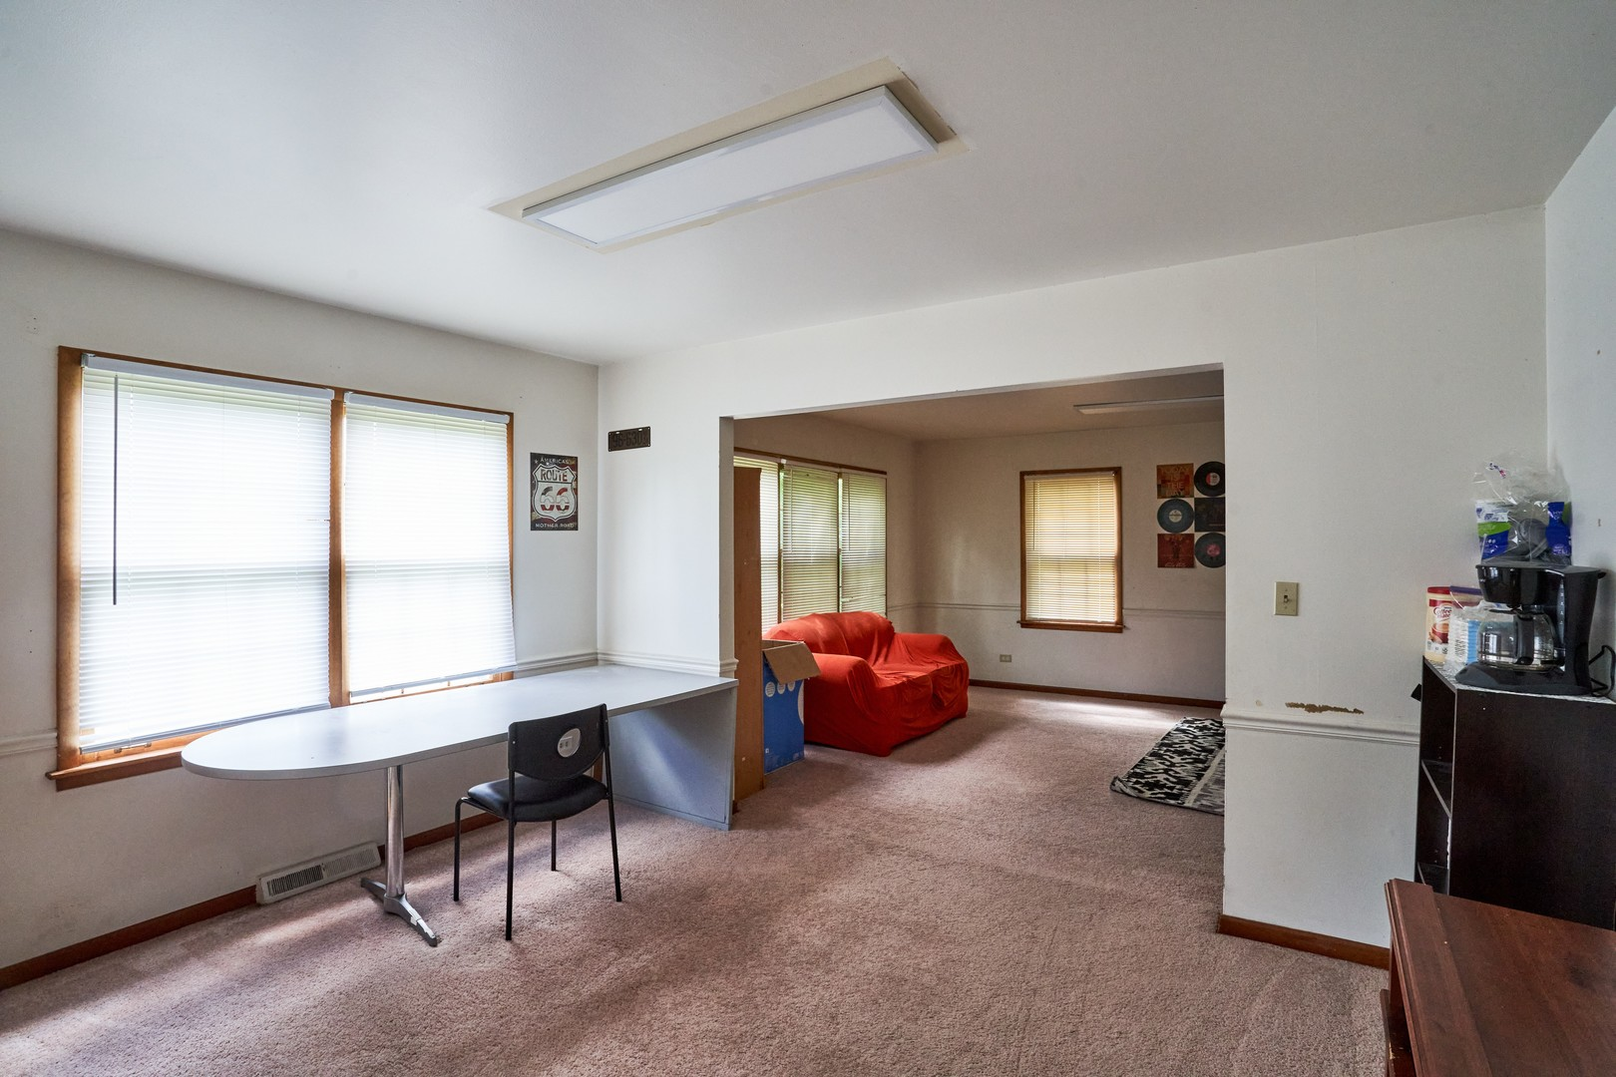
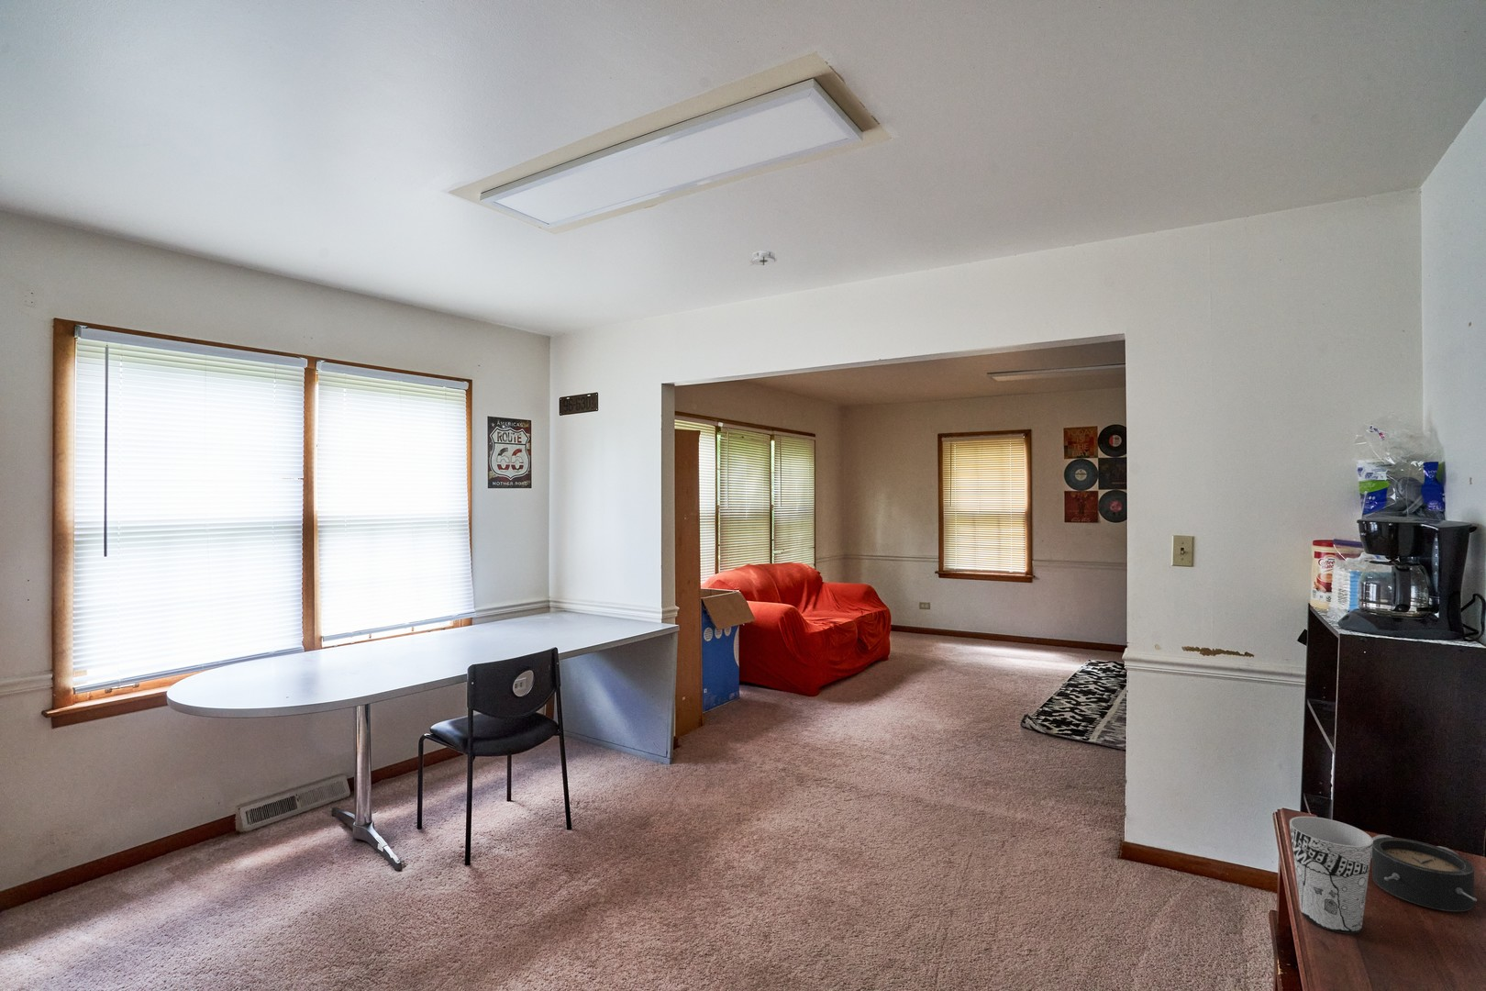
+ cup (1330, 875)
+ alarm clock (1419, 868)
+ smoke detector (762, 258)
